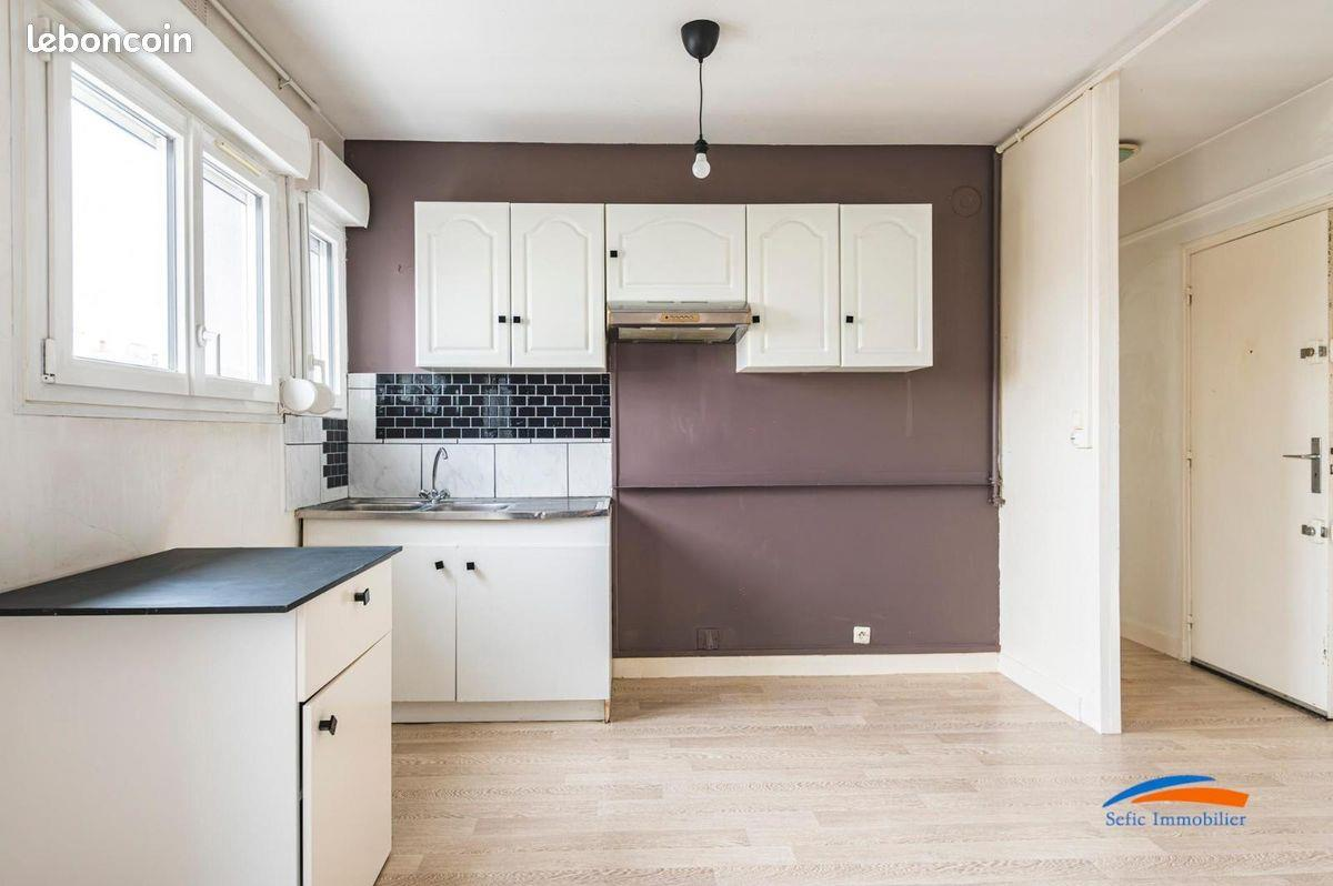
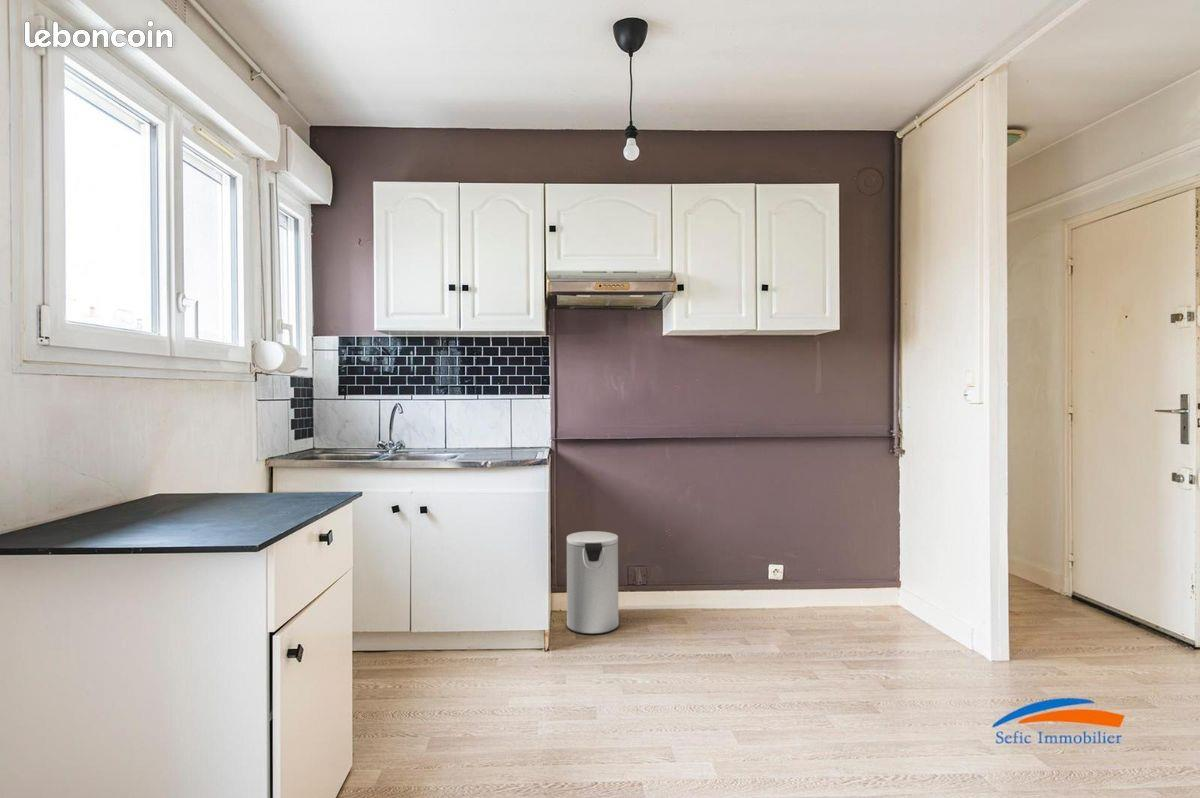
+ trash bin (592, 579)
